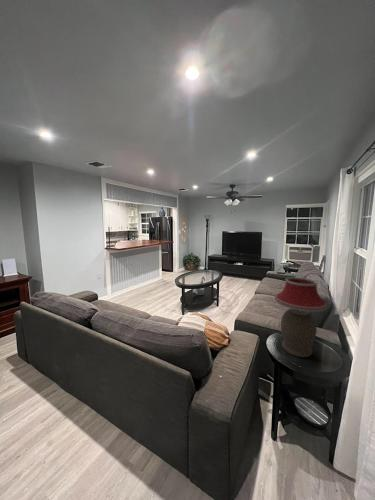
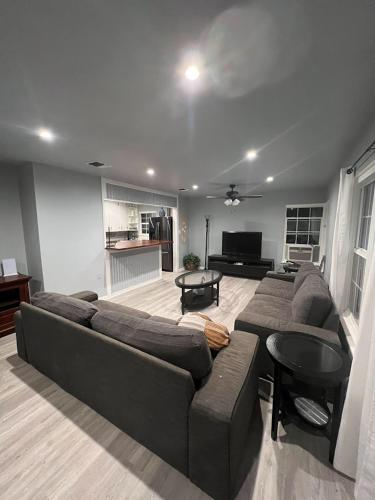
- table lamp (298, 315)
